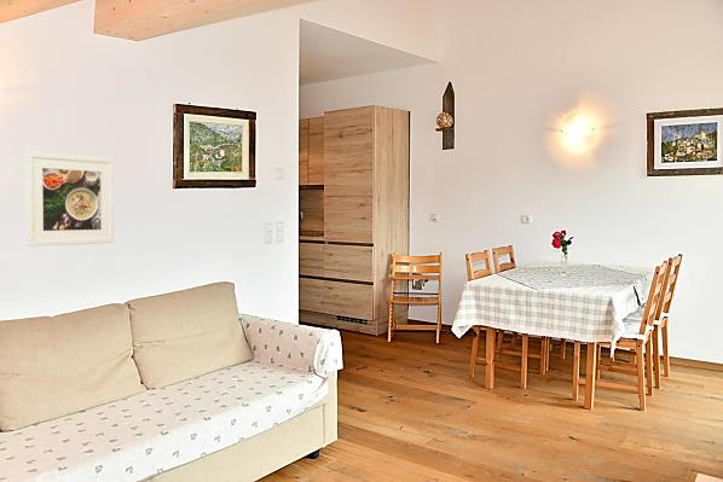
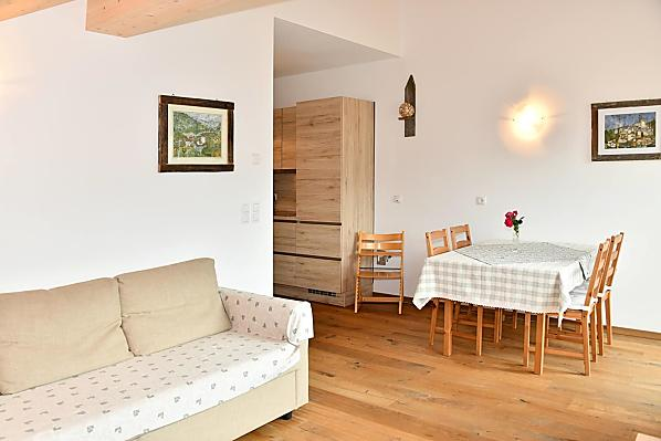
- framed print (71, 199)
